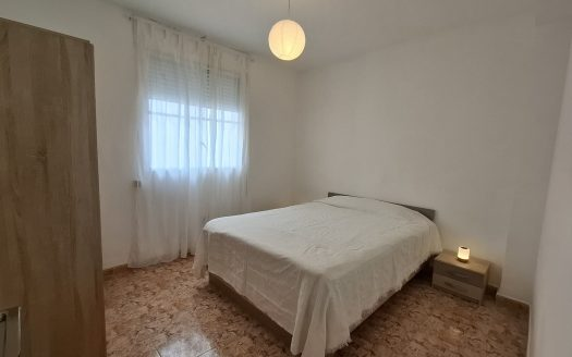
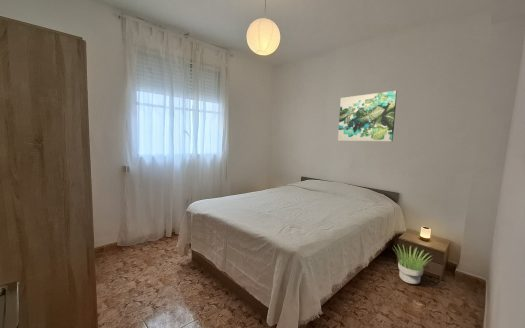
+ potted plant (410, 265)
+ wall art (364, 118)
